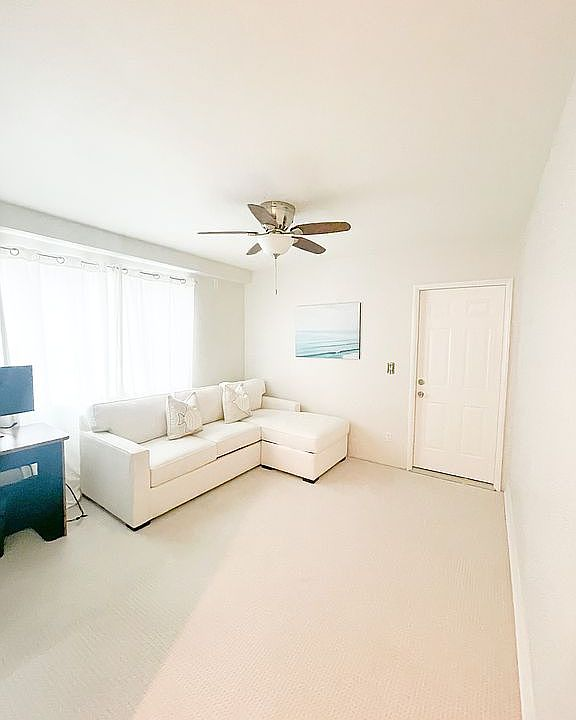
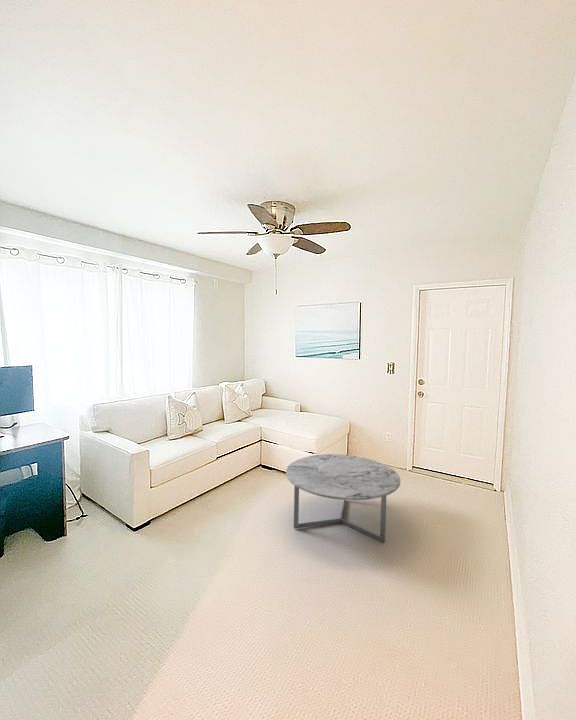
+ coffee table (341, 497)
